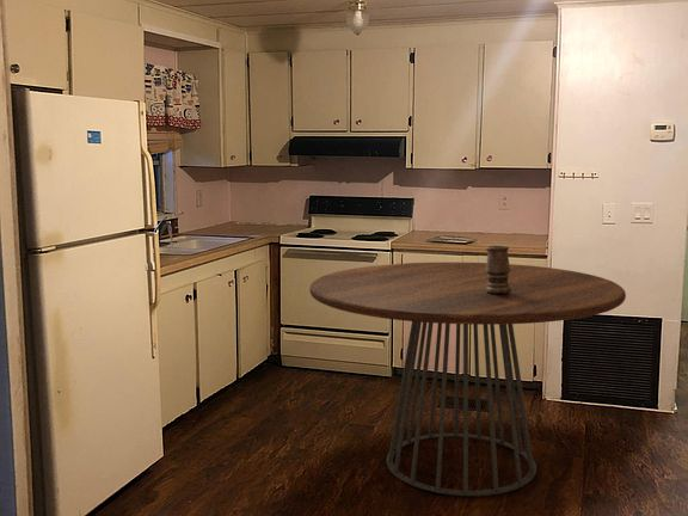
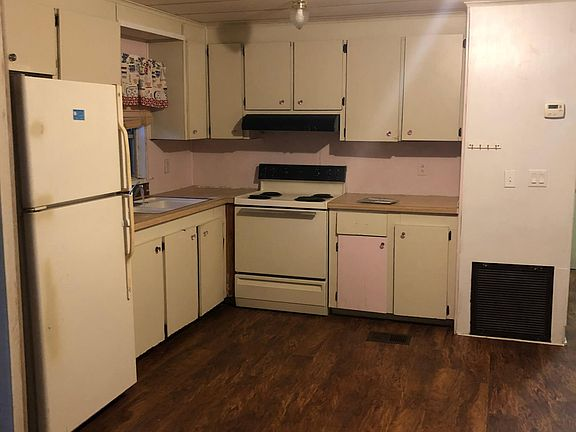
- dining table (459, 371)
- vase (498, 268)
